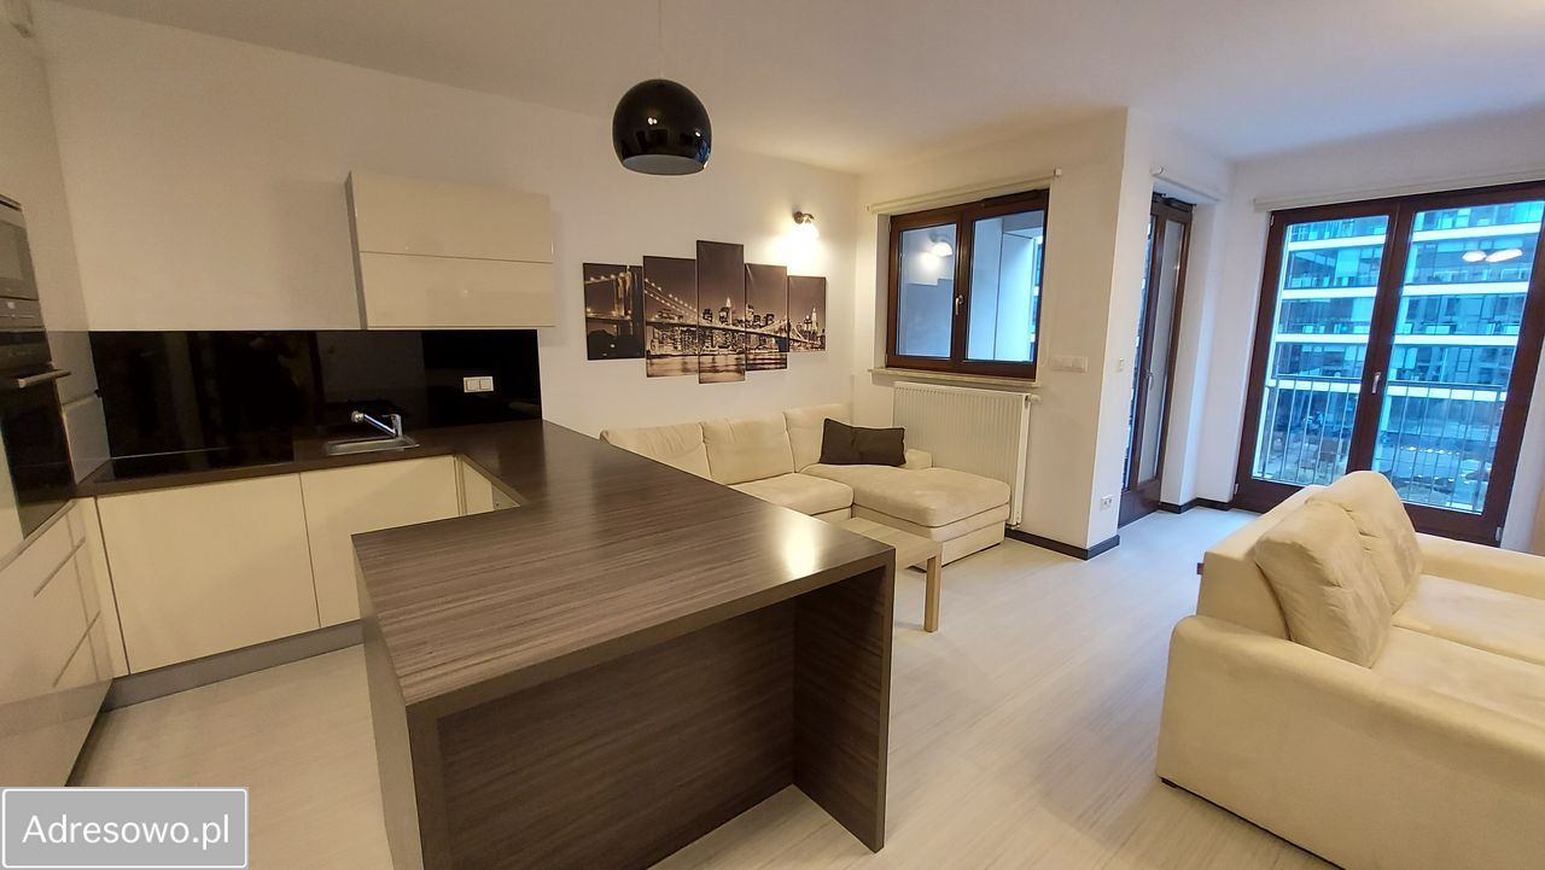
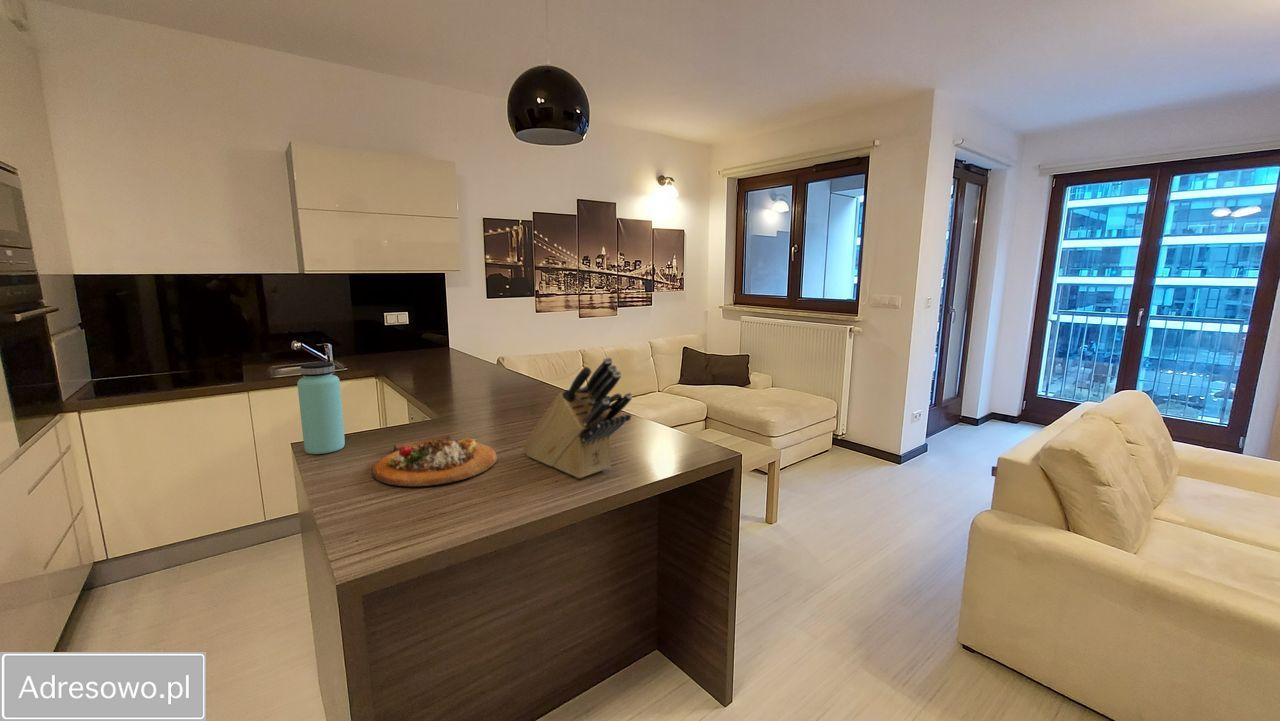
+ bottle (321, 407)
+ knife block (574, 411)
+ cutting board (435, 448)
